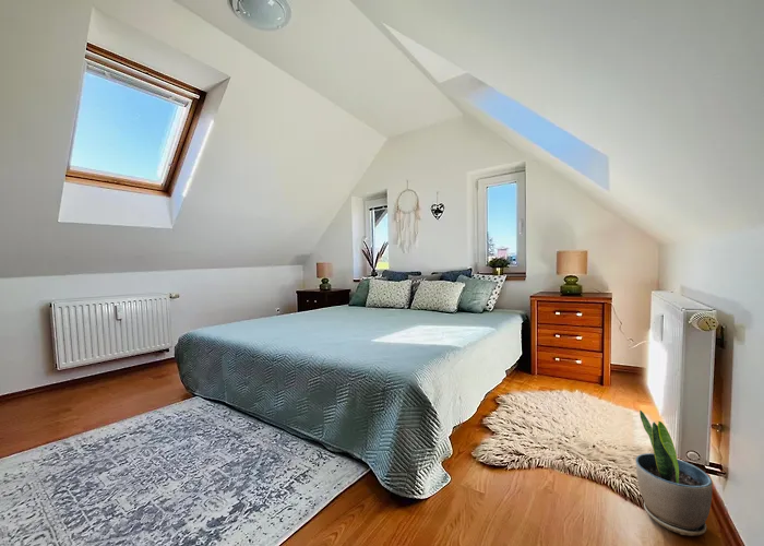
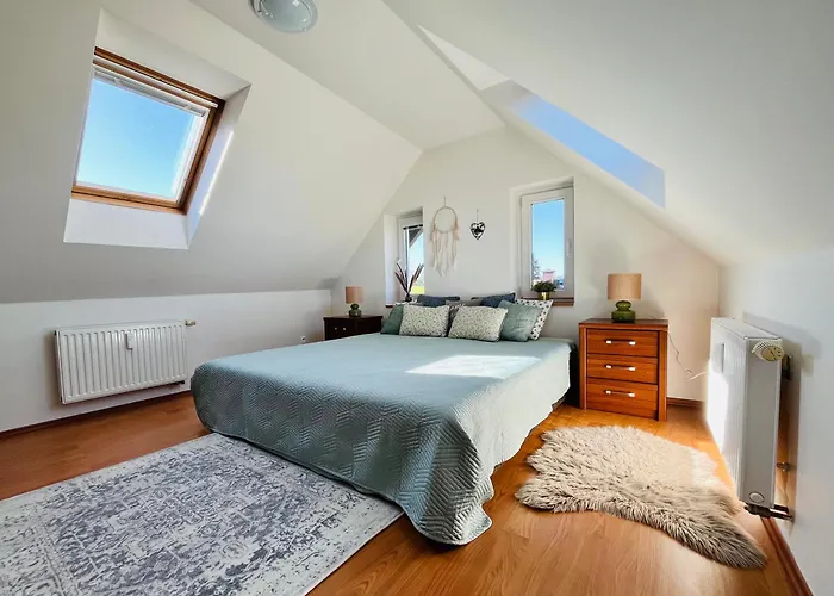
- potted plant (671, 466)
